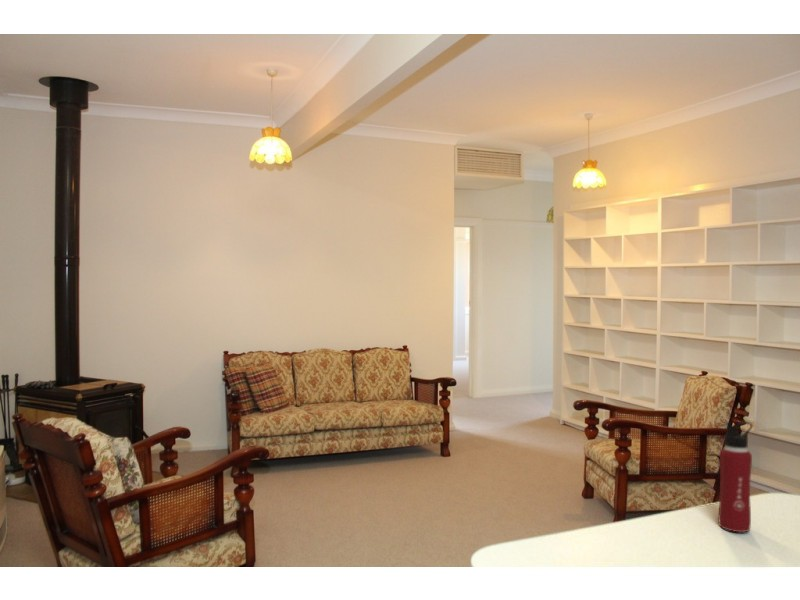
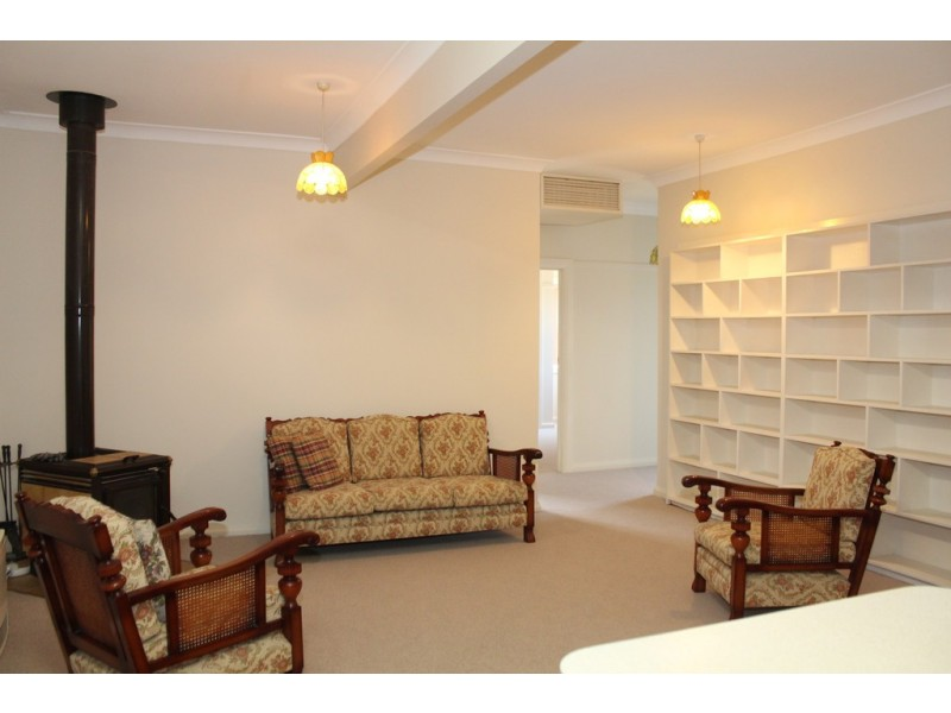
- water bottle (735, 474)
